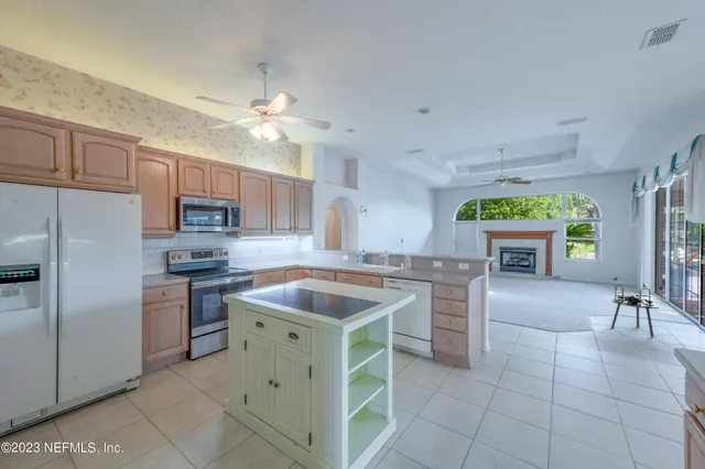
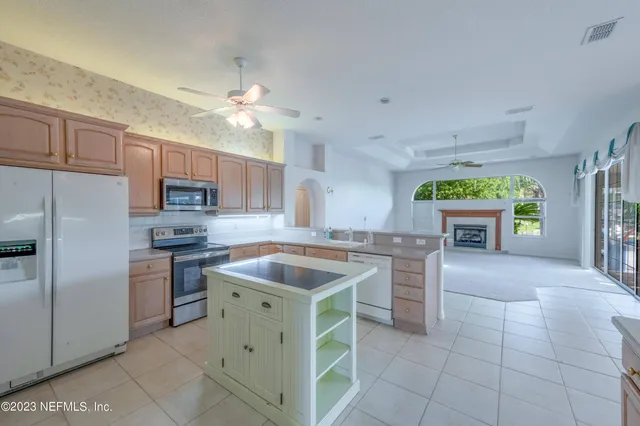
- round table (633, 305)
